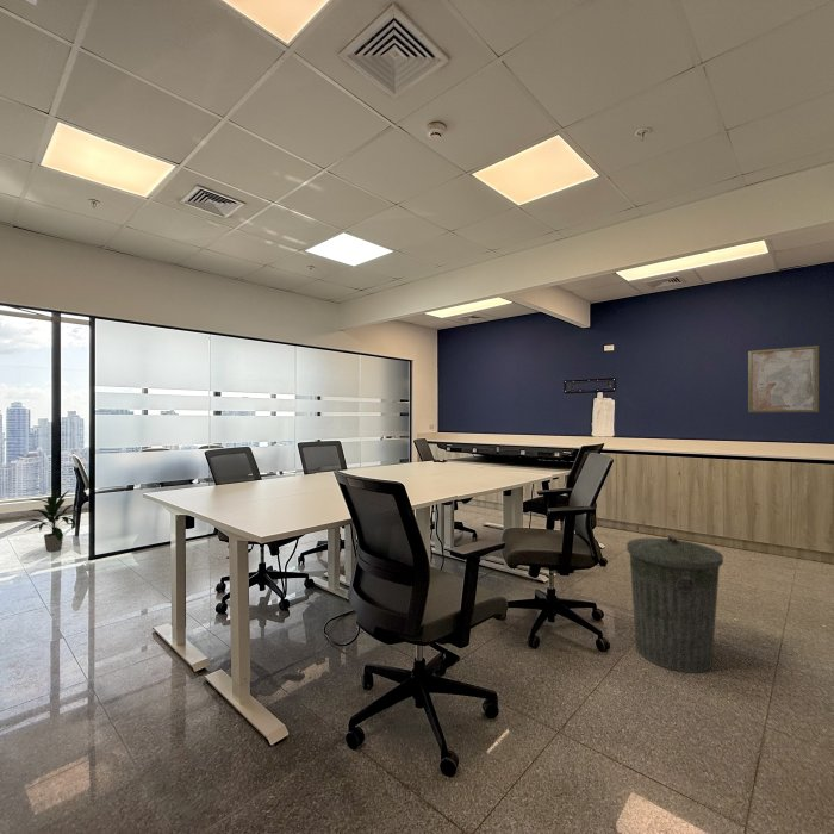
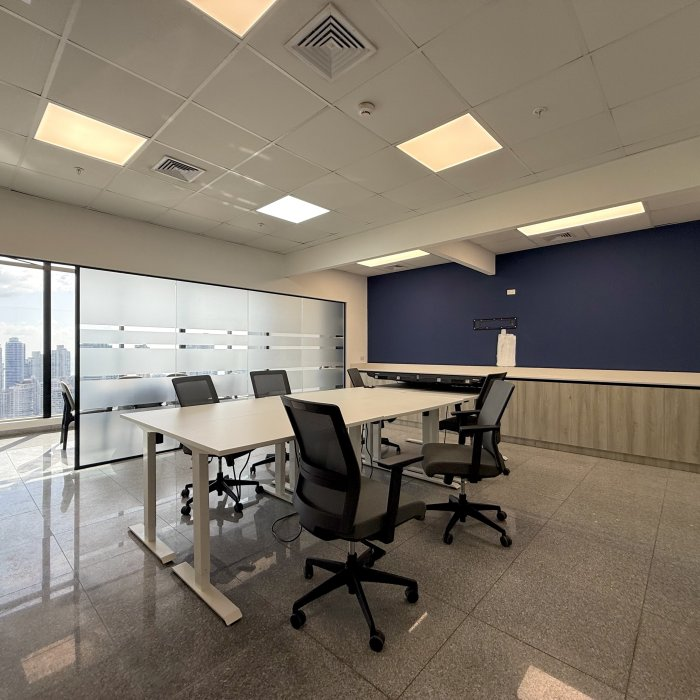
- indoor plant (52, 519)
- trash can (672, 595)
- wall art (782, 380)
